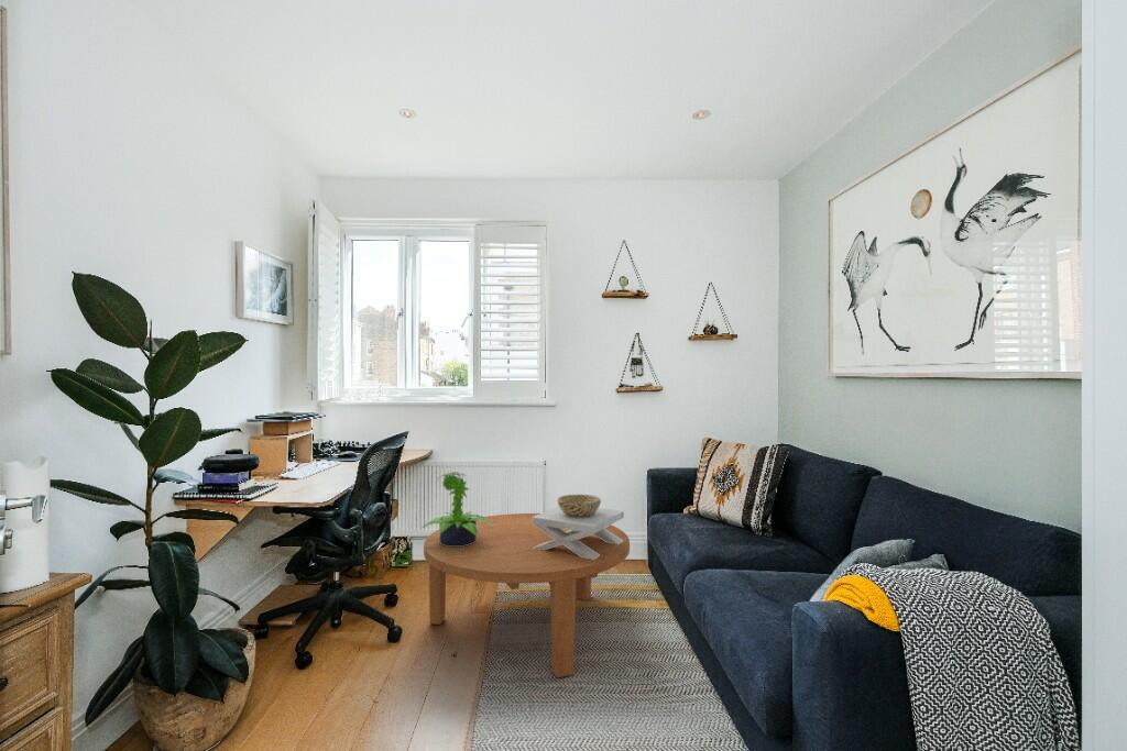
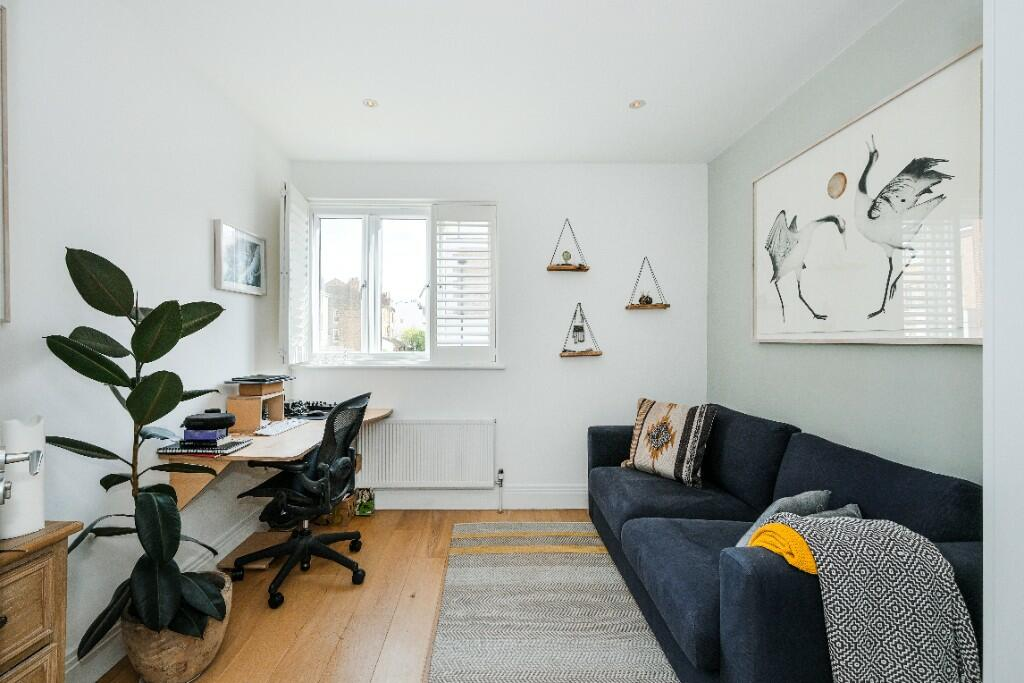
- potted plant (459, 506)
- decorative bowl (579, 520)
- coffee table (527, 582)
